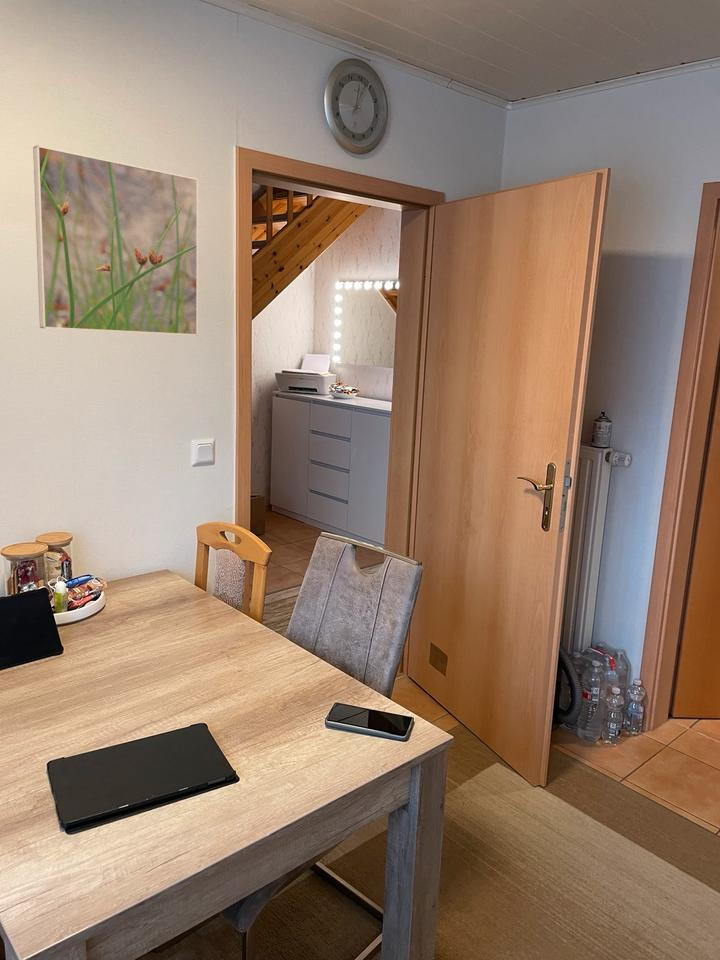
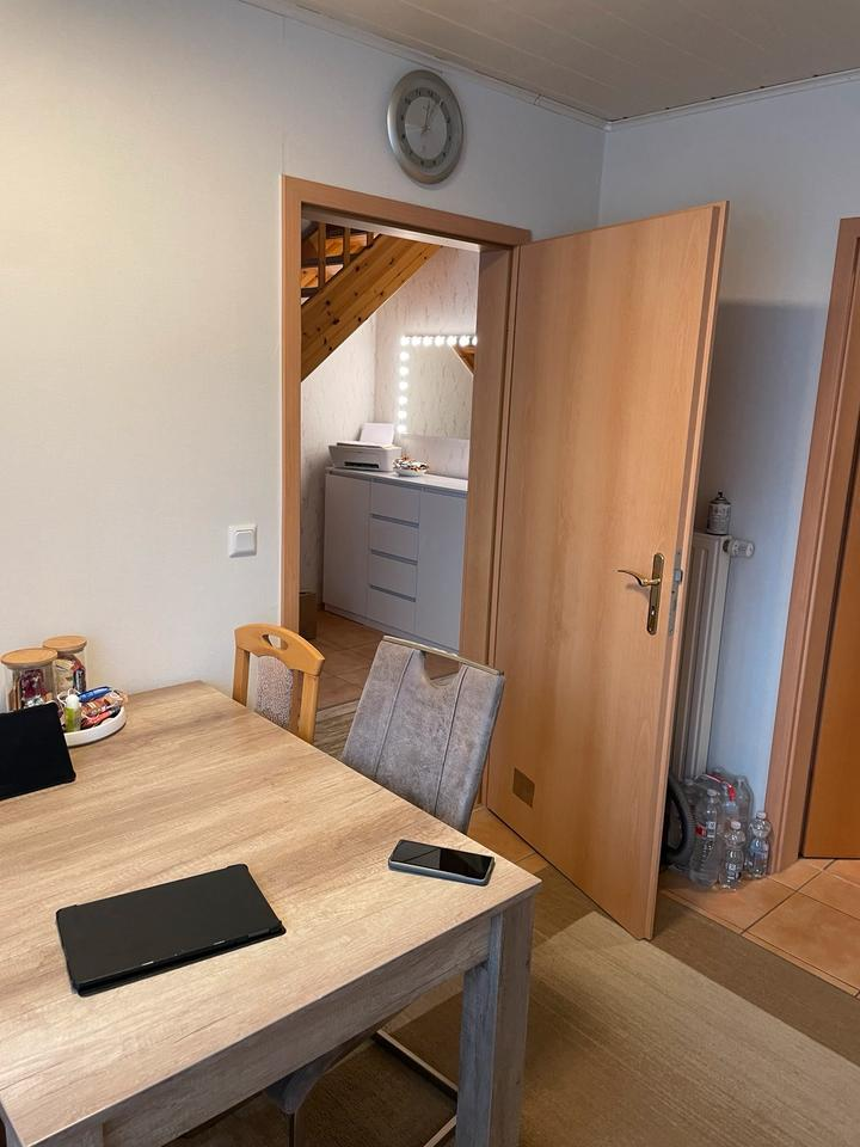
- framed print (122, 249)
